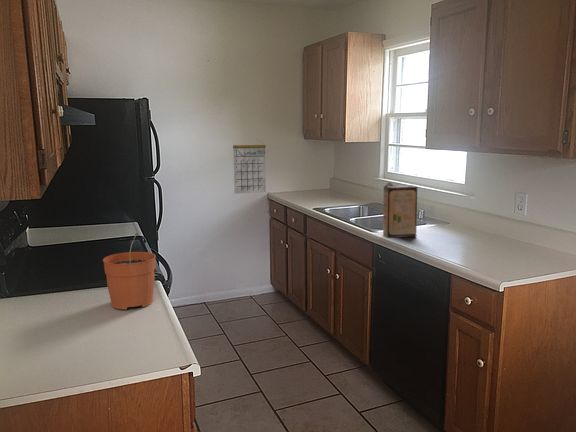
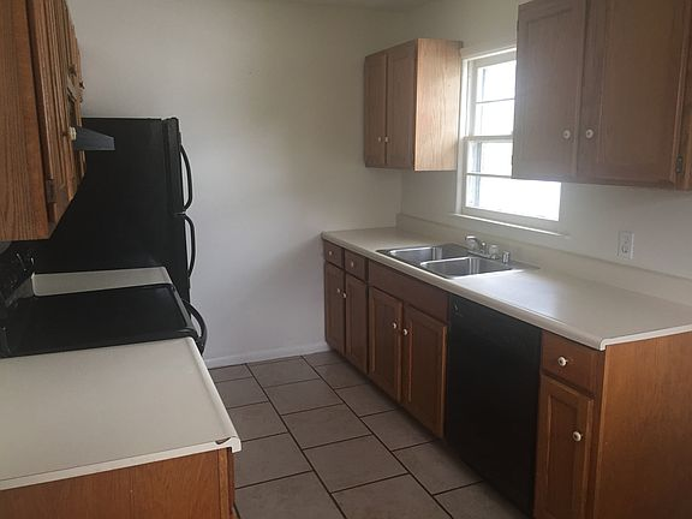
- plant pot (130, 268)
- calendar (249, 163)
- cereal box (400, 209)
